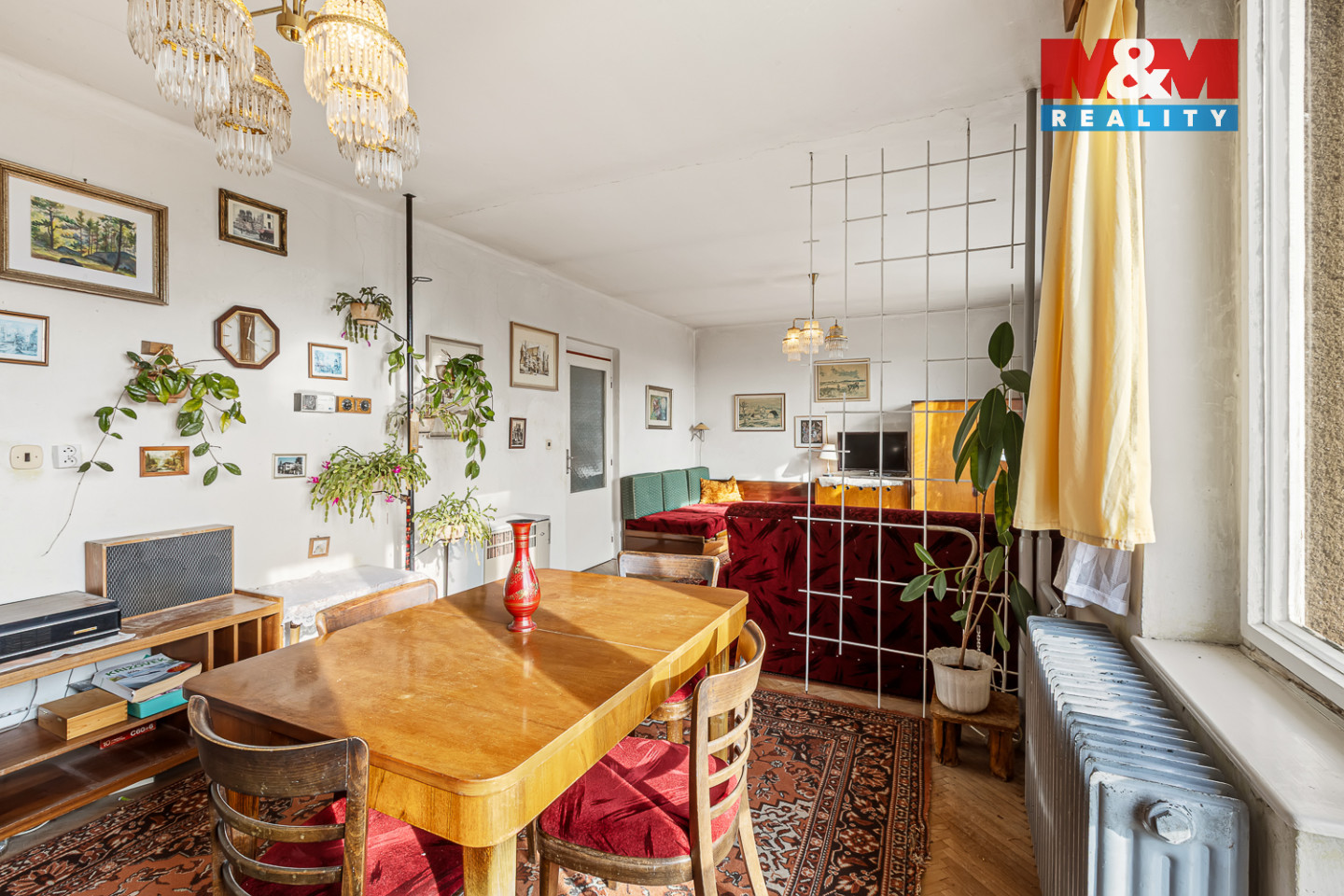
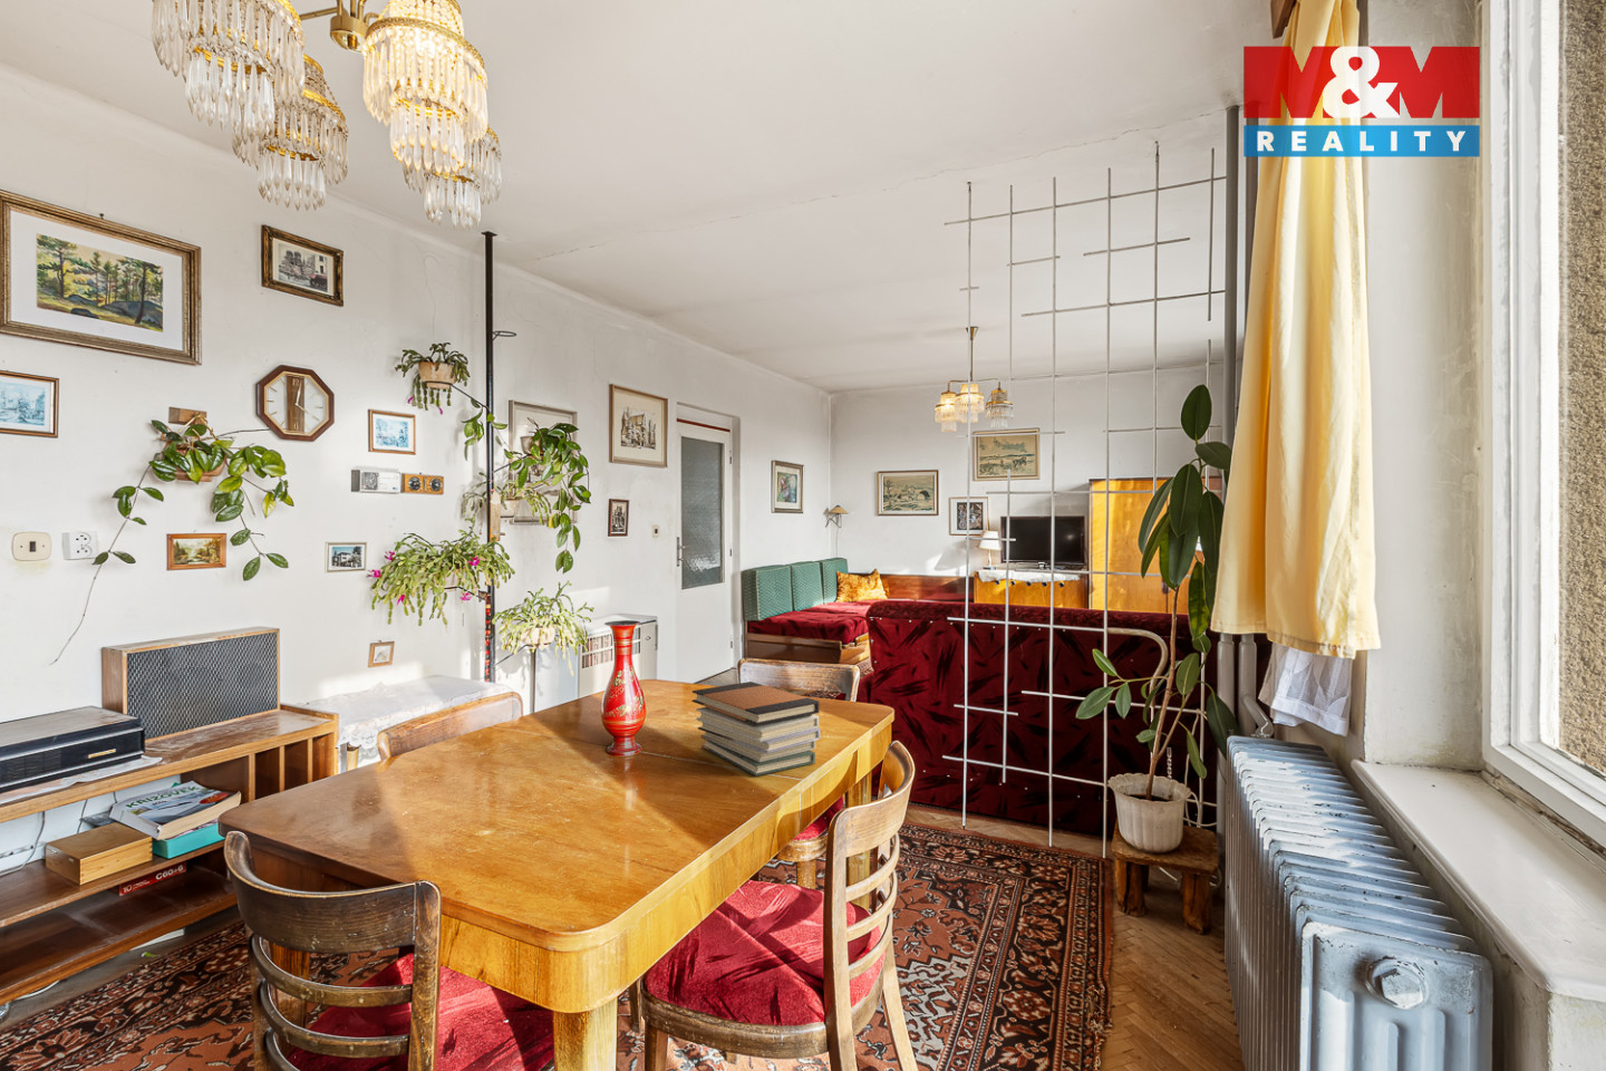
+ book stack (755, 726)
